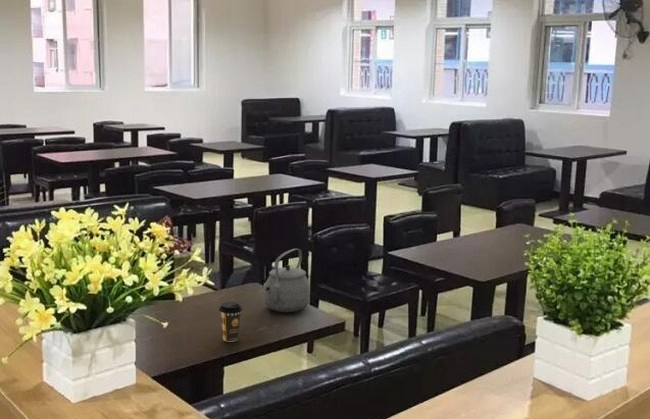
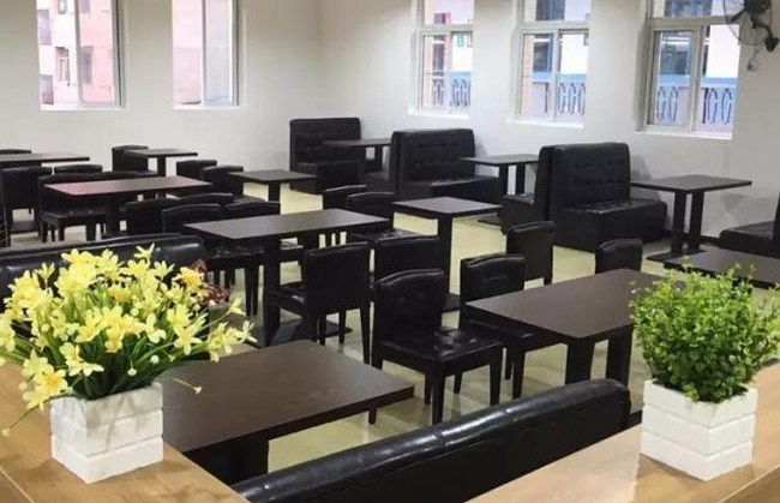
- coffee cup (230, 322)
- tea kettle (284, 281)
